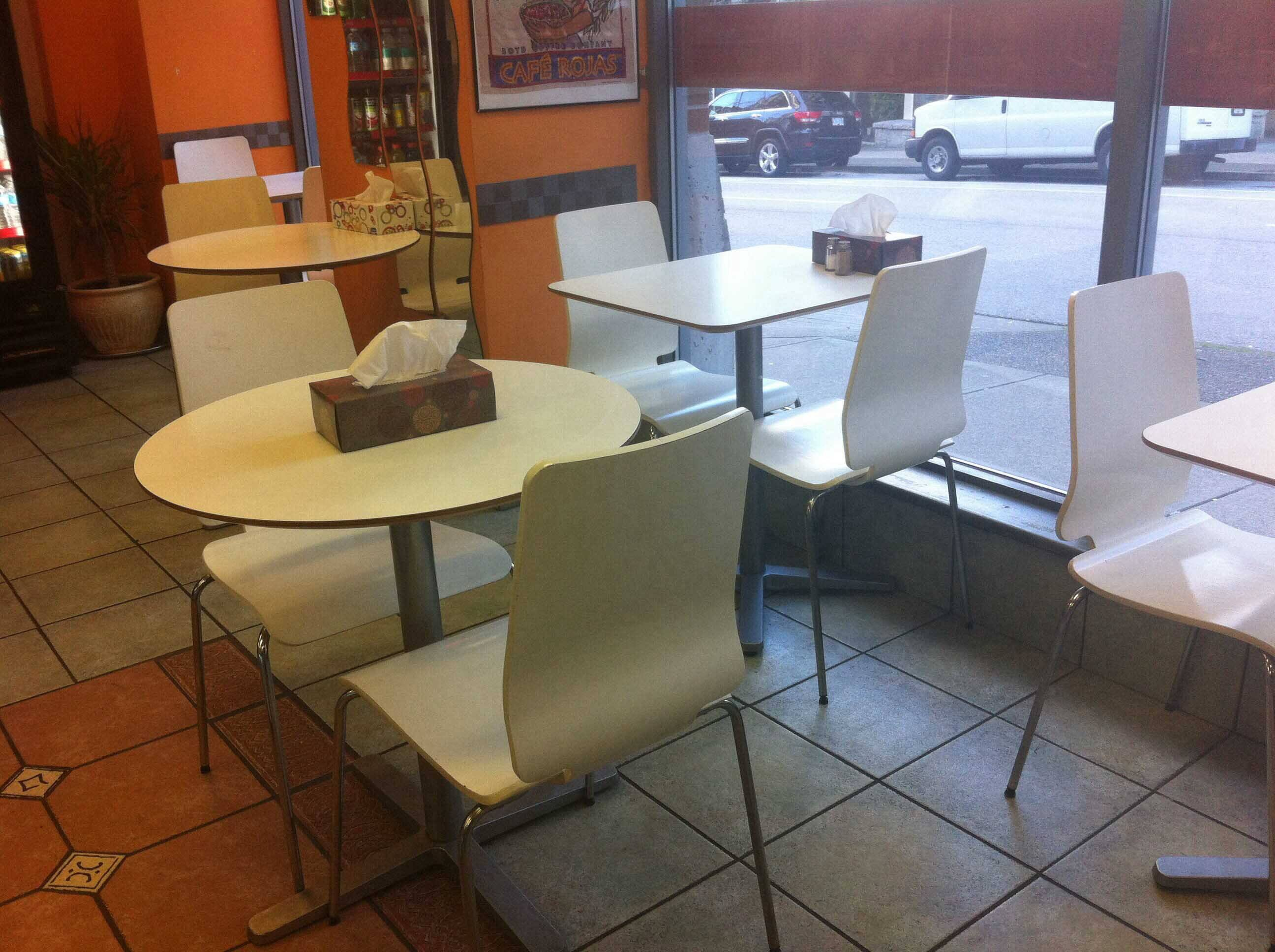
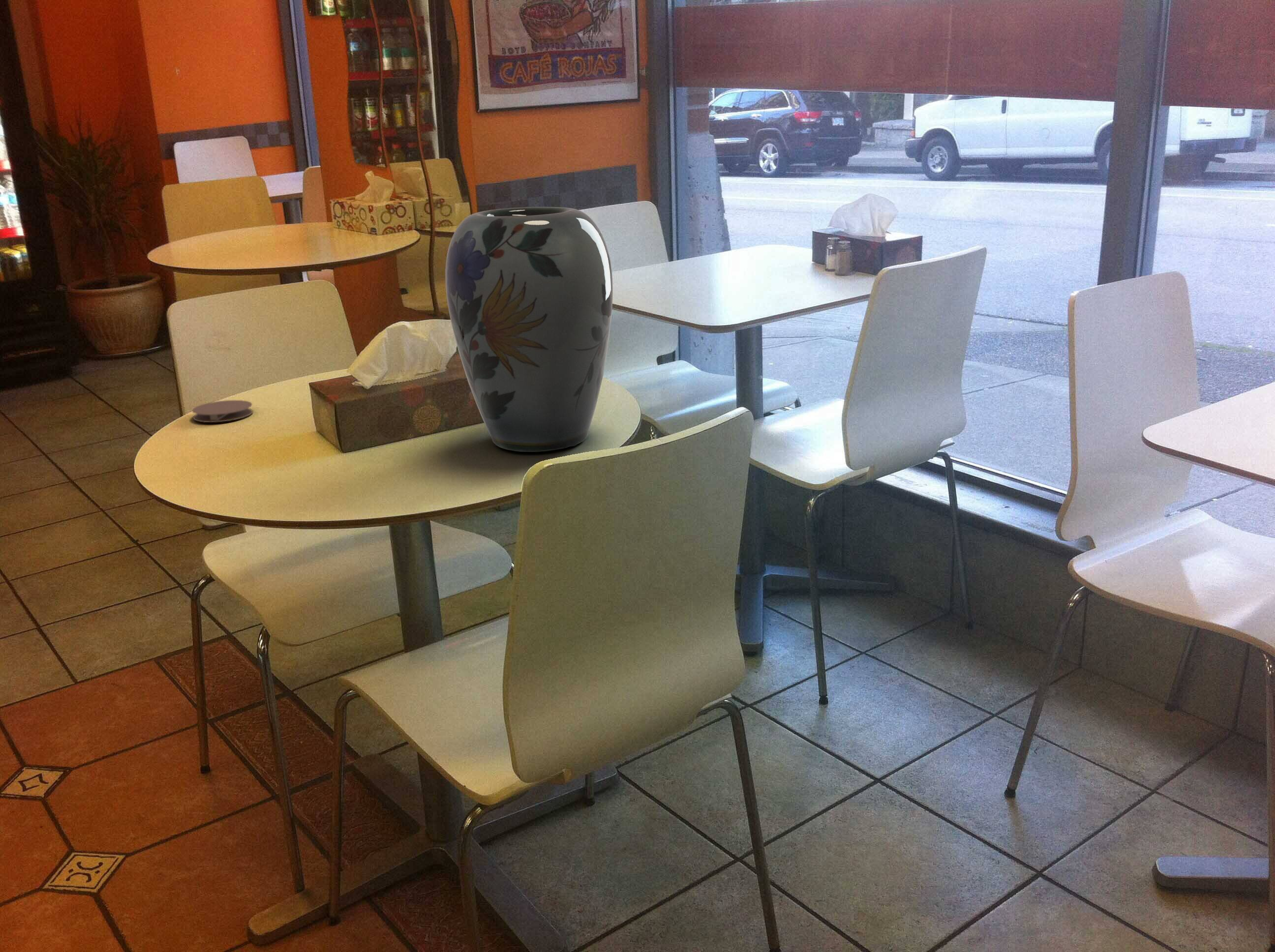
+ vase (532, 328)
+ coaster (223, 411)
